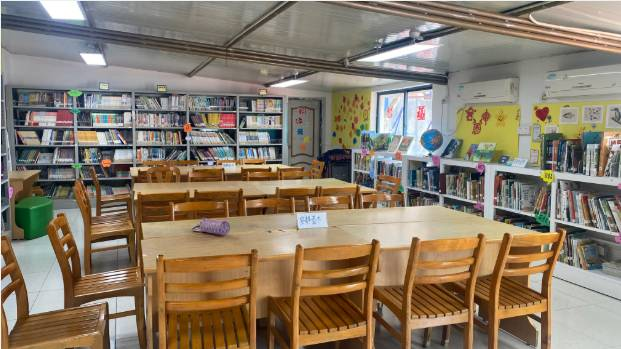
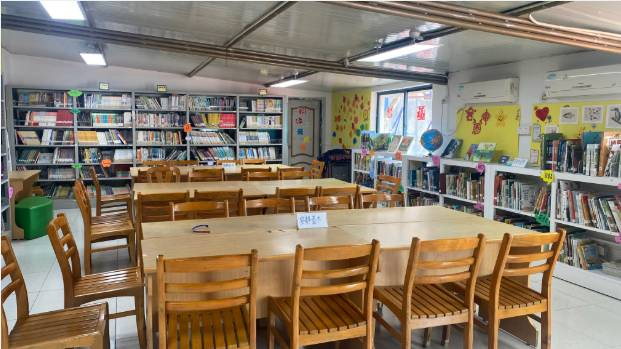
- pencil case (214, 226)
